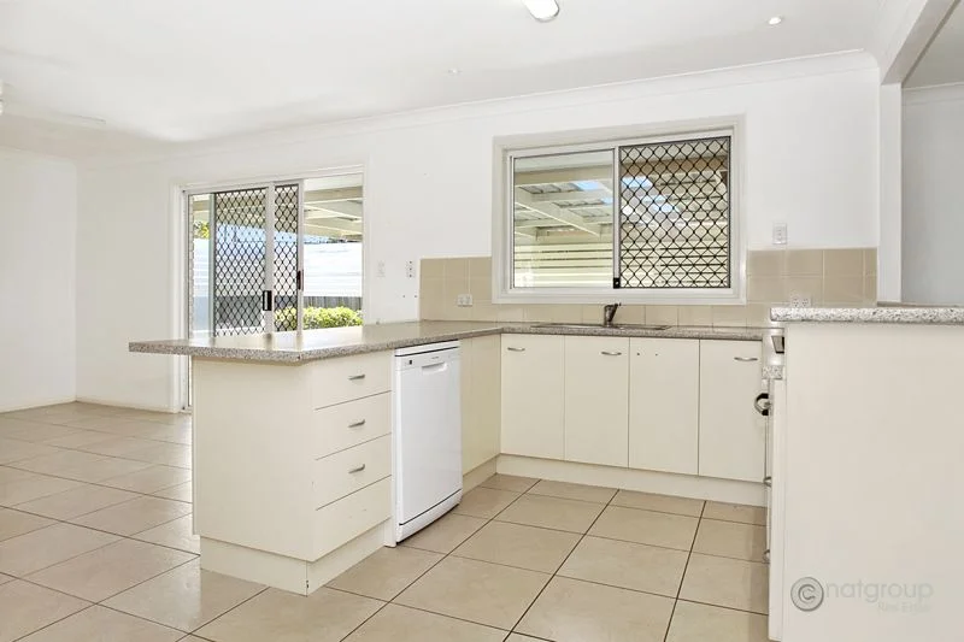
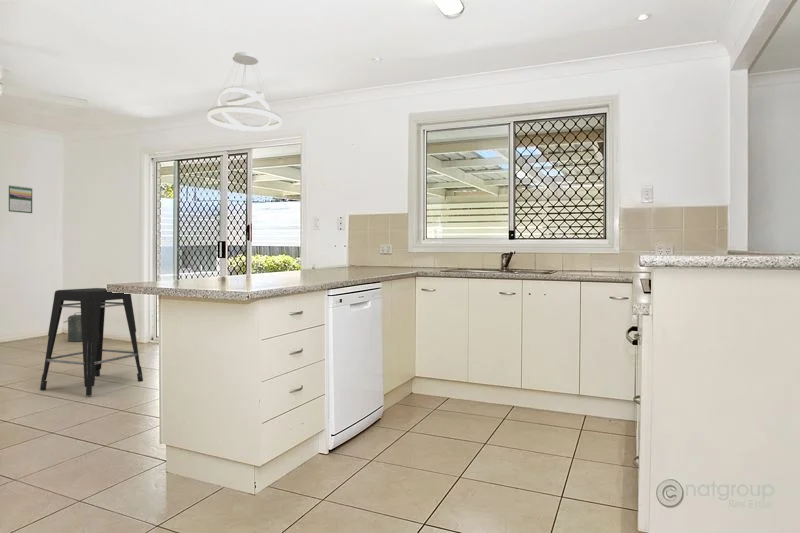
+ calendar (20, 199)
+ stool (93, 337)
+ pendant light (245, 91)
+ canister (78, 326)
